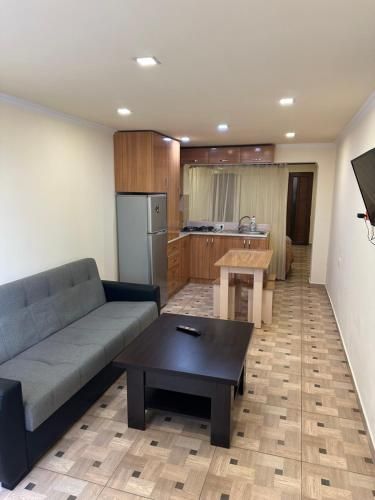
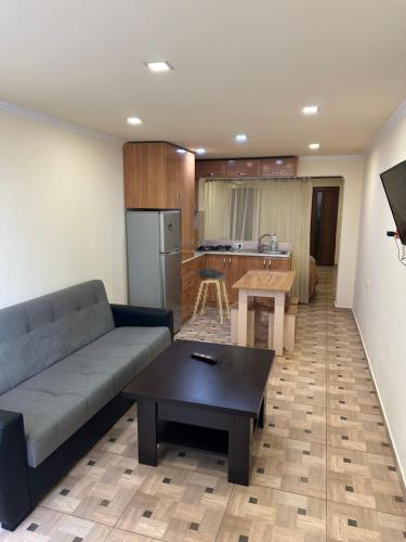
+ stool (206, 294)
